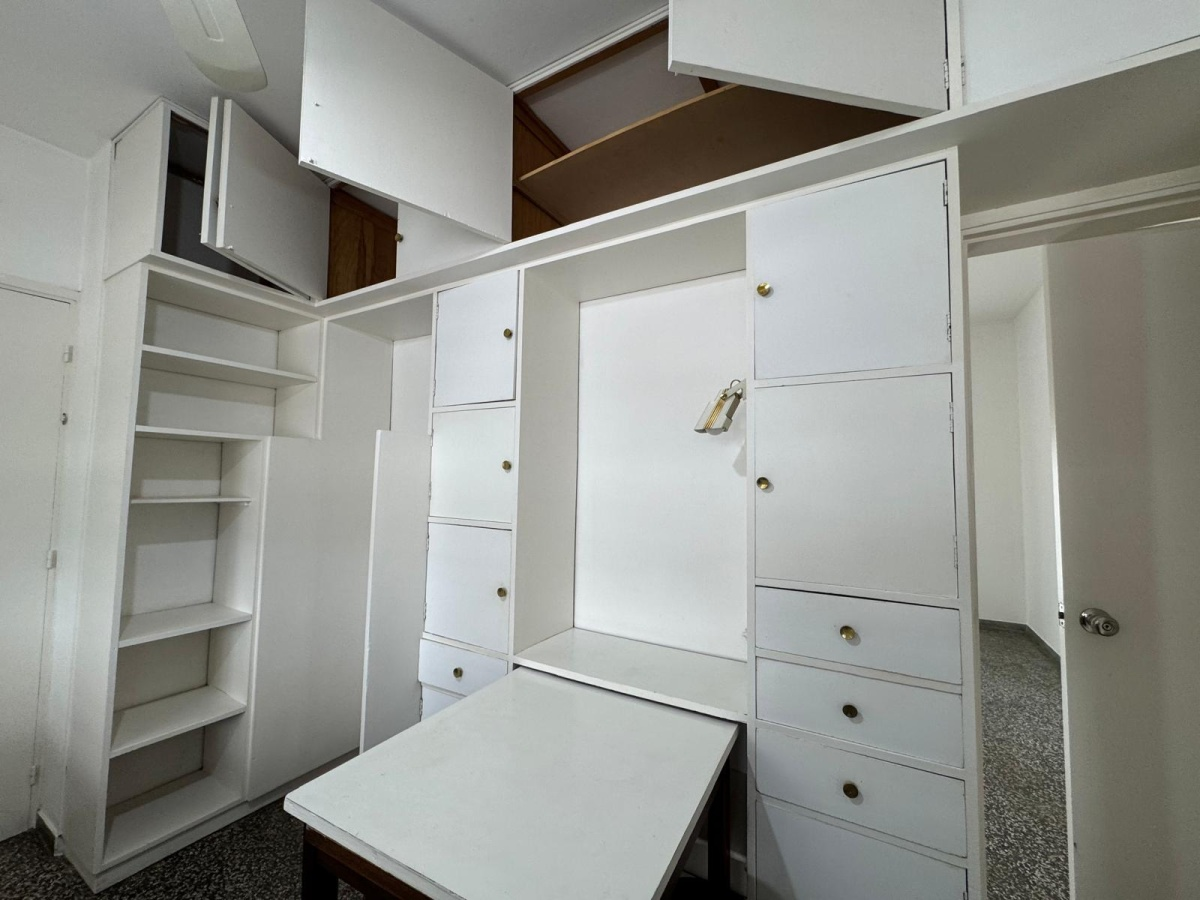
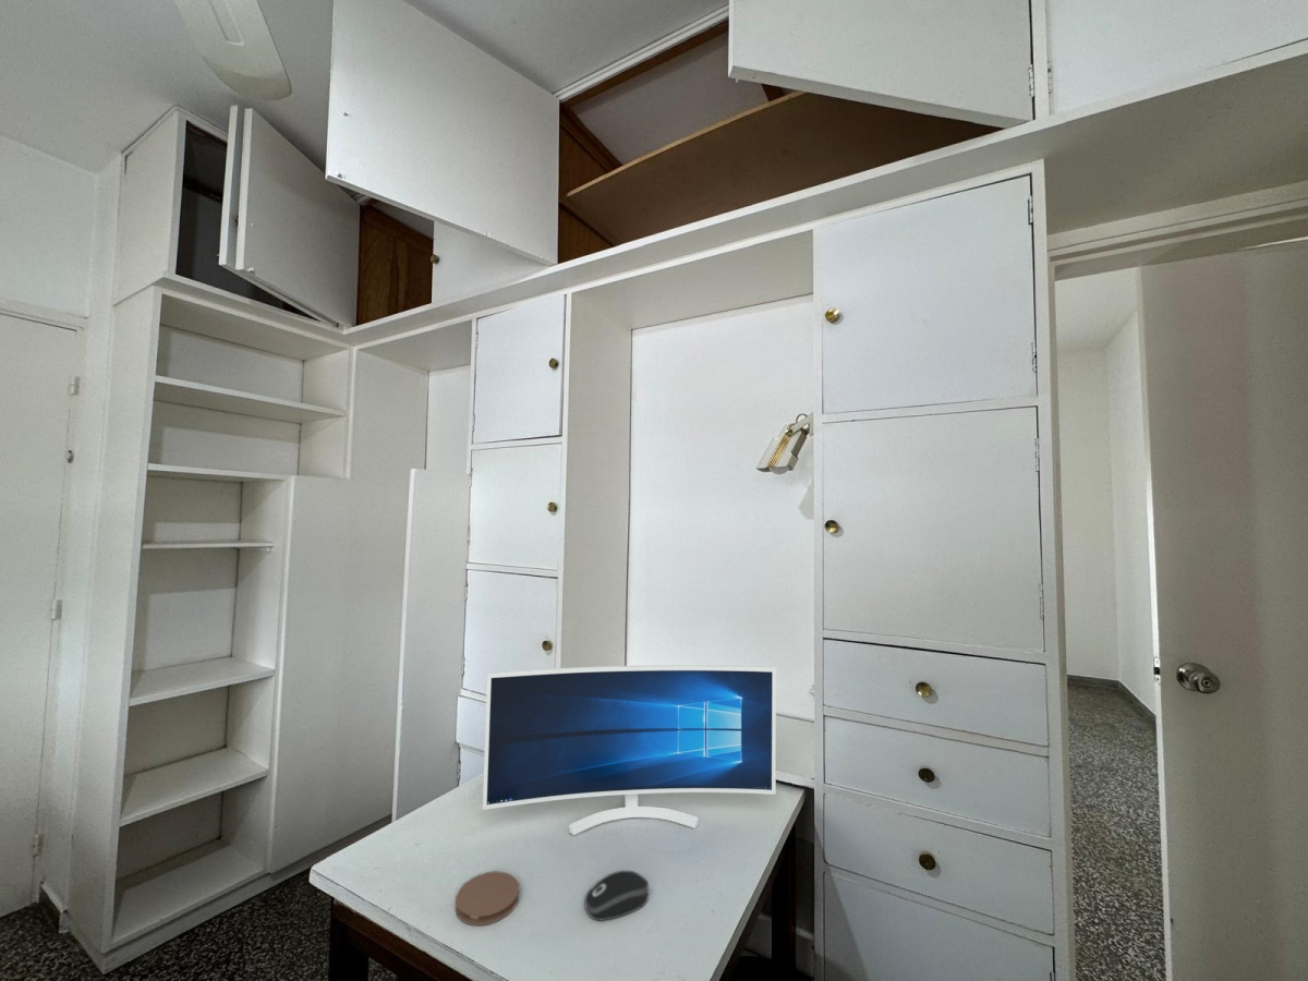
+ coaster (487, 896)
+ computer mouse (617, 888)
+ monitor (632, 738)
